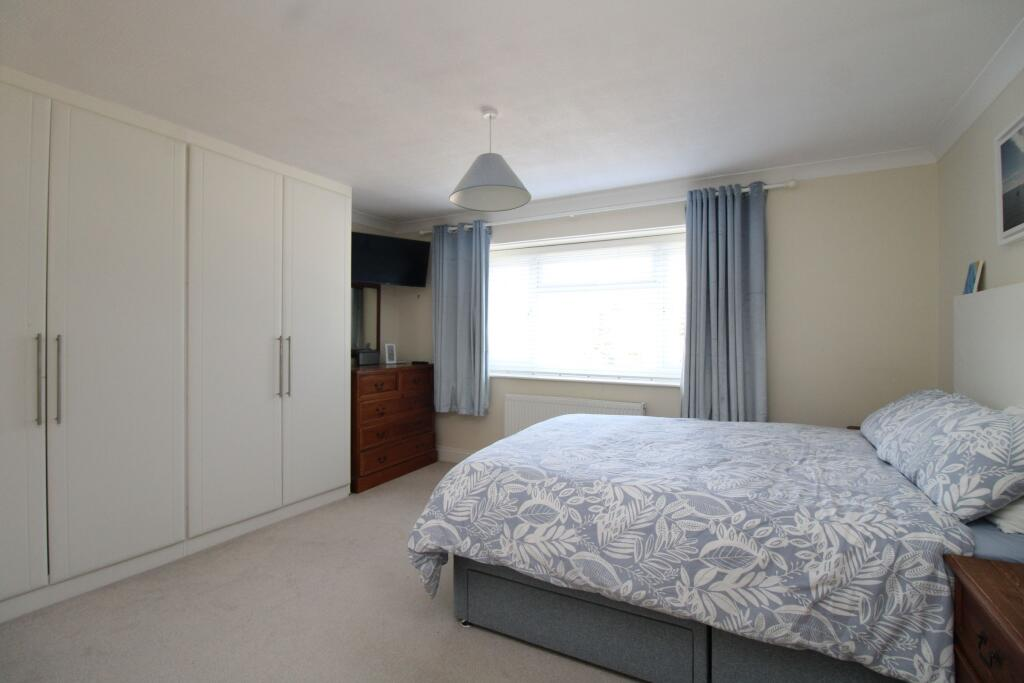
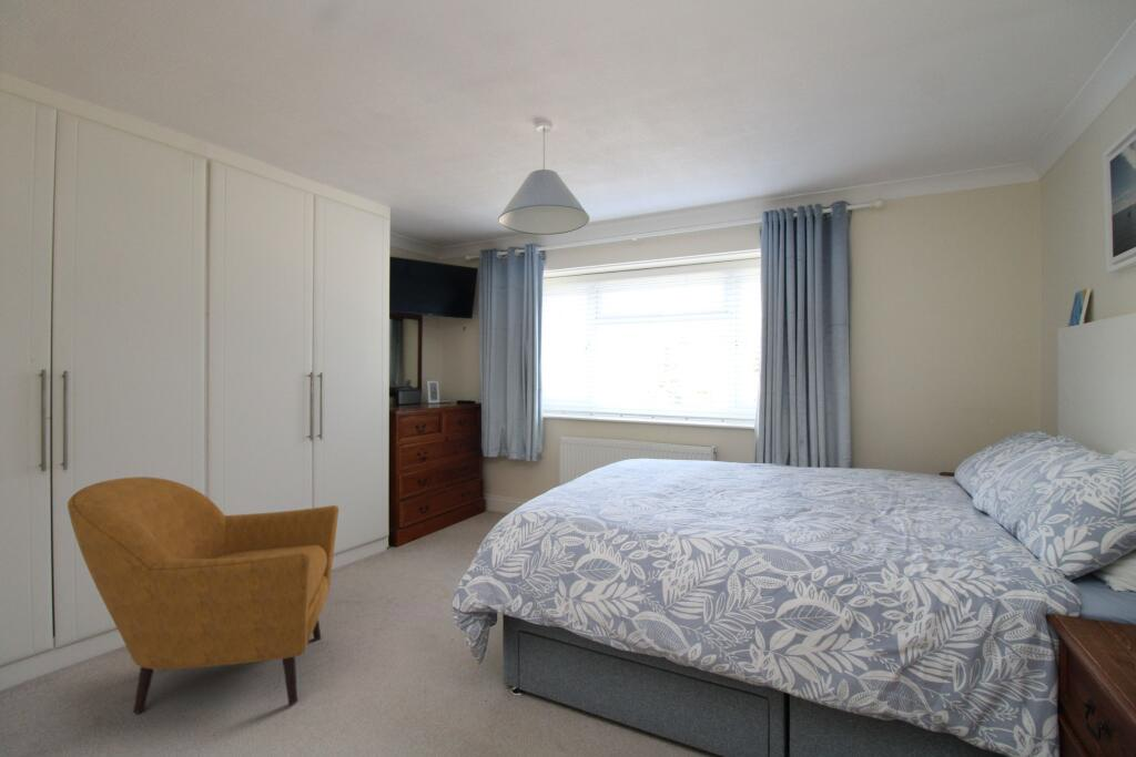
+ armchair (214, 579)
